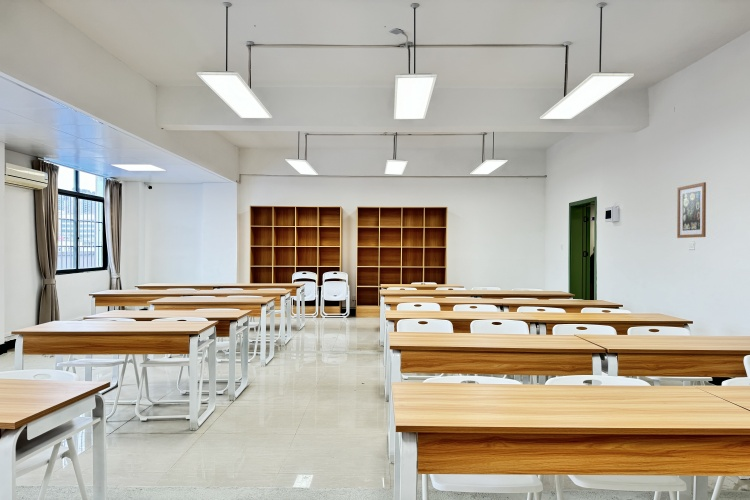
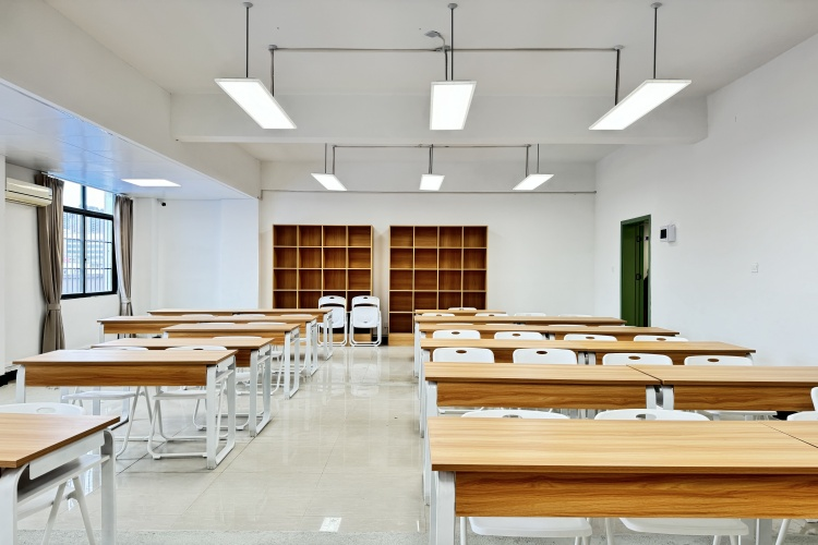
- wall art (690, 211)
